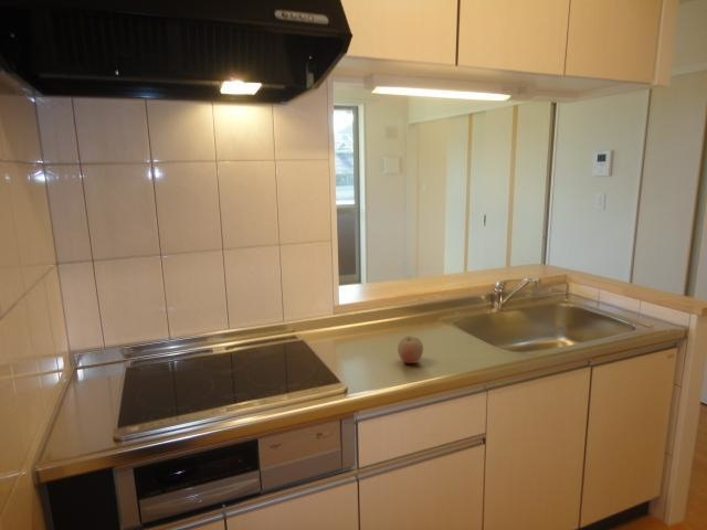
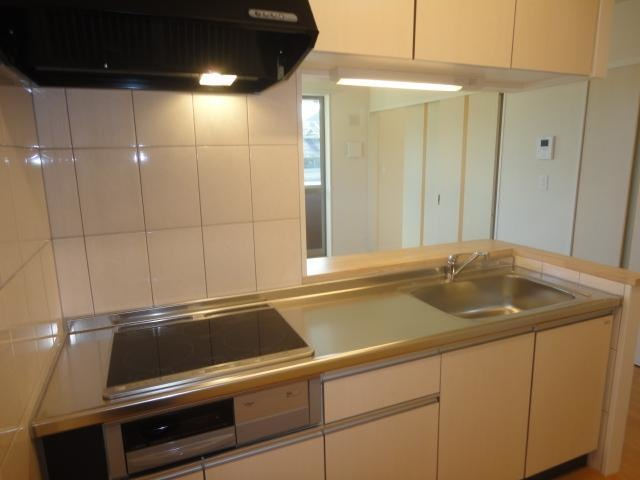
- fruit (410, 349)
